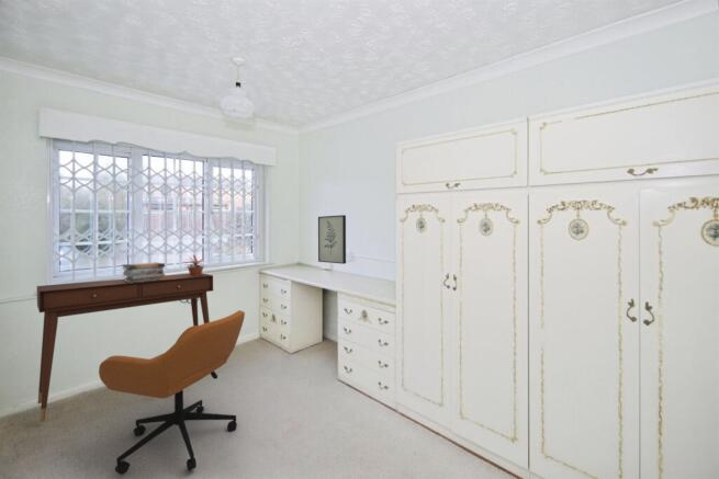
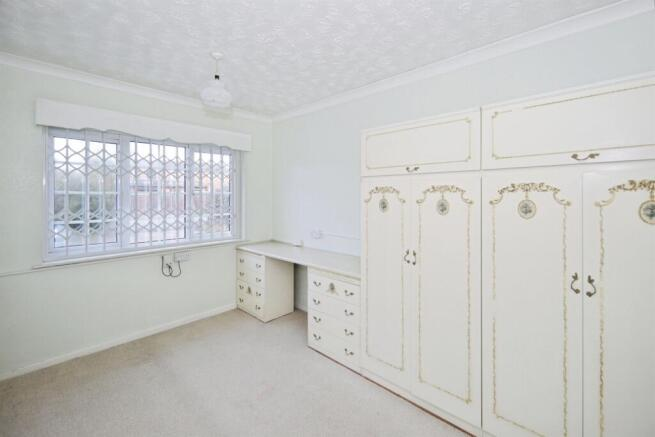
- desk (128, 307)
- wall art (332, 239)
- potted plant (195, 264)
- office chair (178, 377)
- book stack (144, 272)
